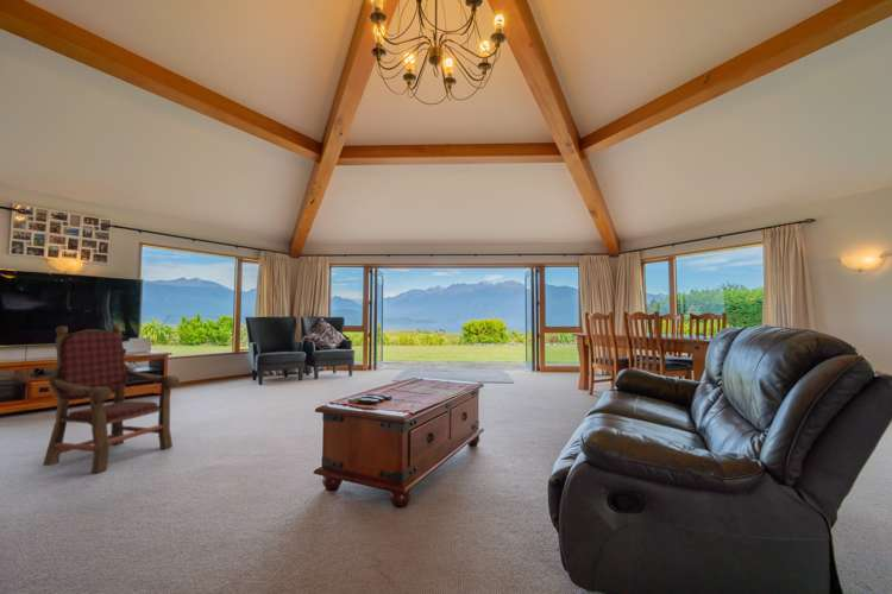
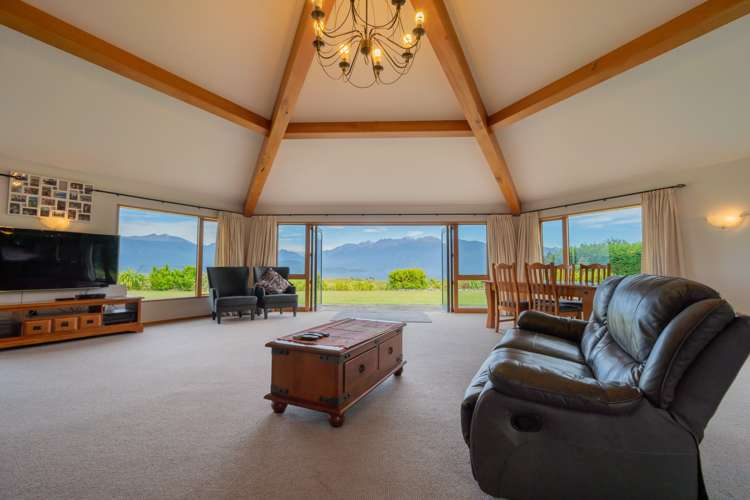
- armchair (113, 390)
